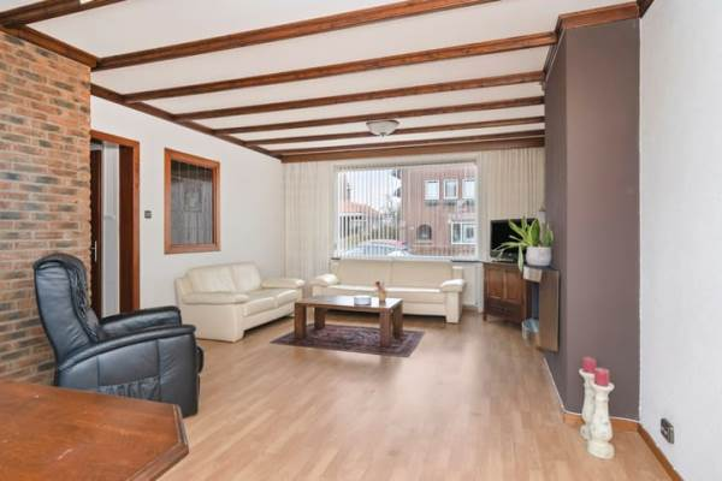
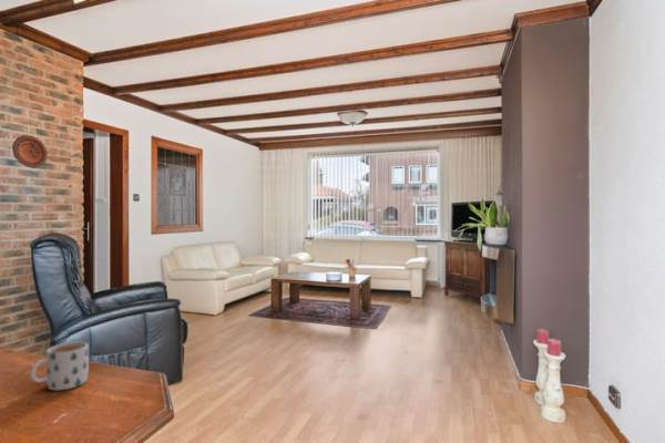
+ mug (60, 367)
+ decorative plate (30, 152)
